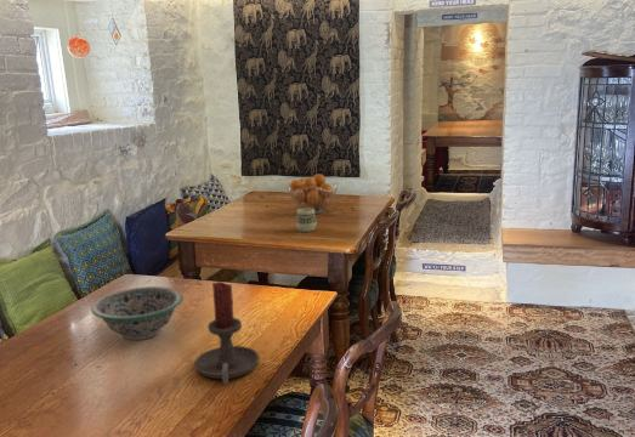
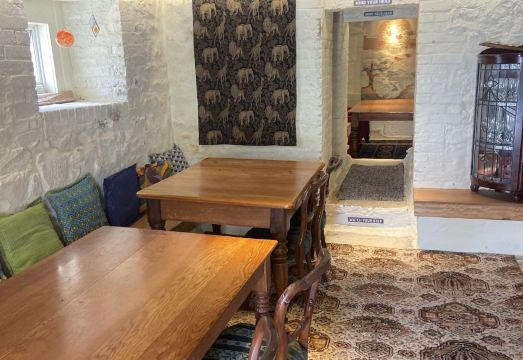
- candle holder (223, 328)
- decorative bowl (140, 317)
- fruit basket (312, 193)
- cup (306, 220)
